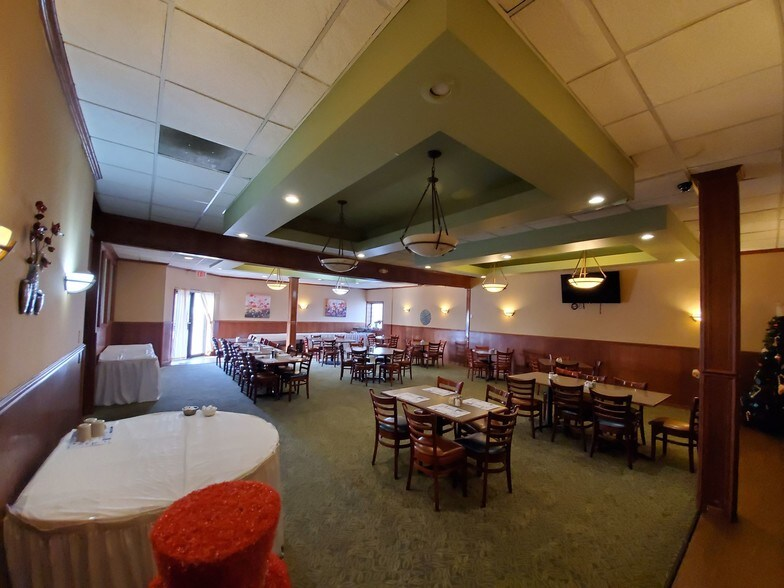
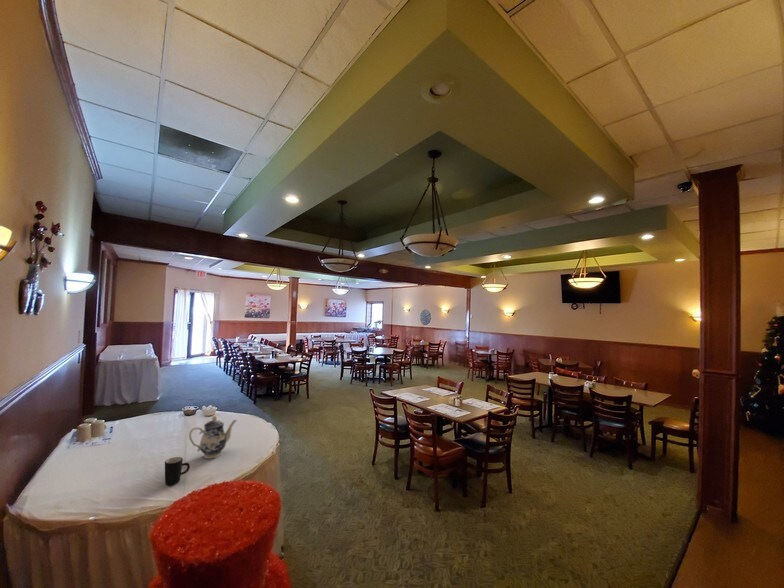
+ mug (177, 470)
+ teapot (213, 435)
